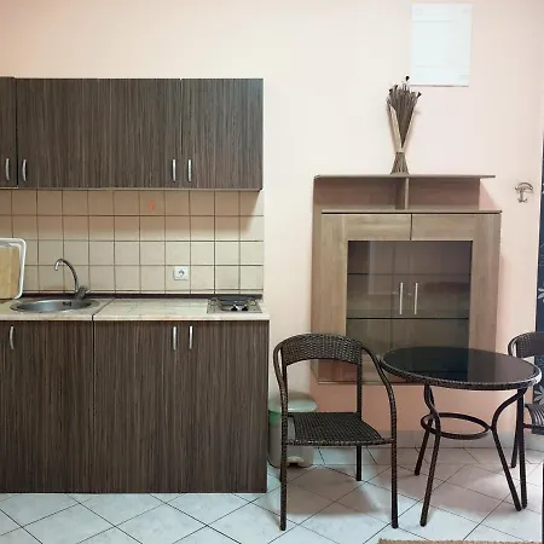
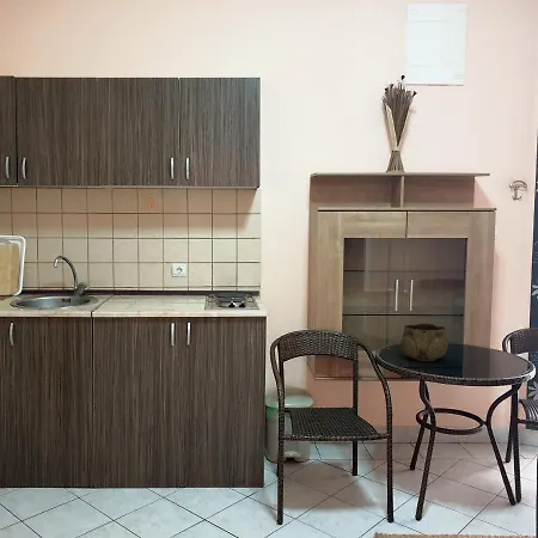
+ decorative bowl (424, 342)
